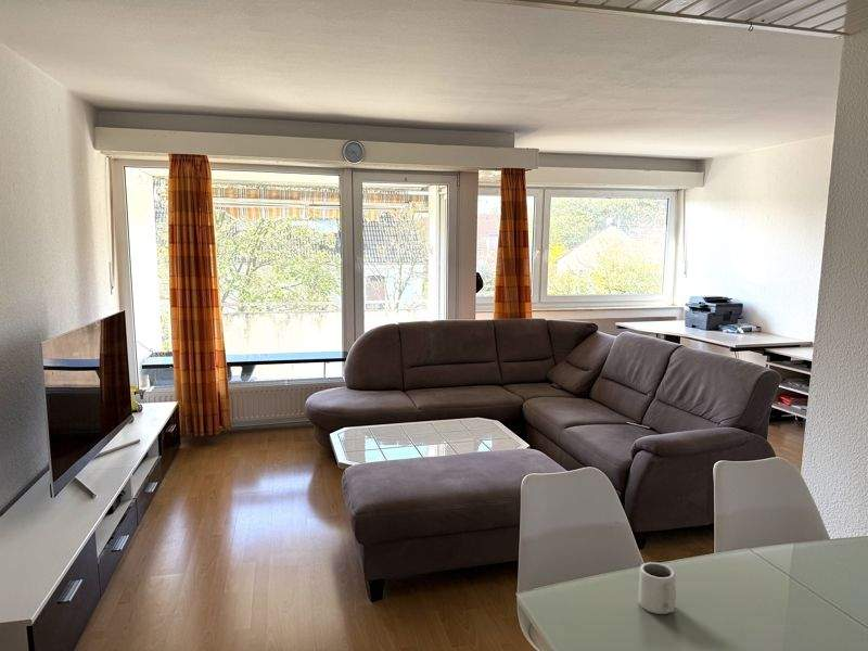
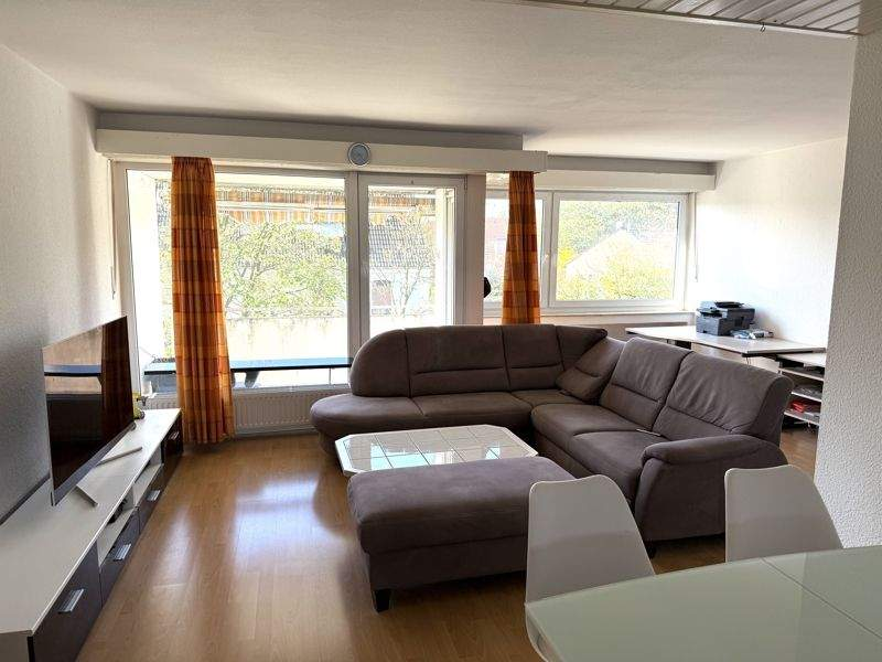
- cup (660, 590)
